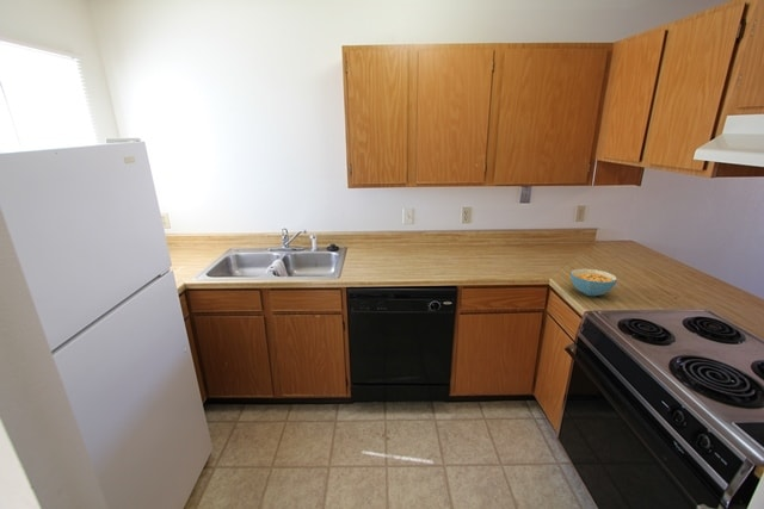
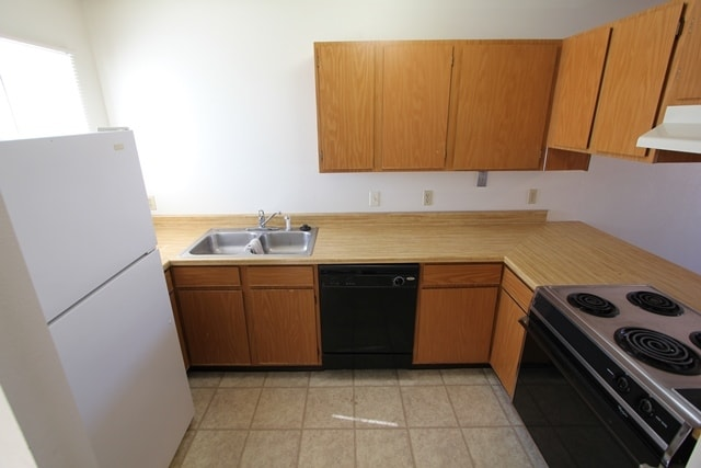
- cereal bowl (591, 284)
